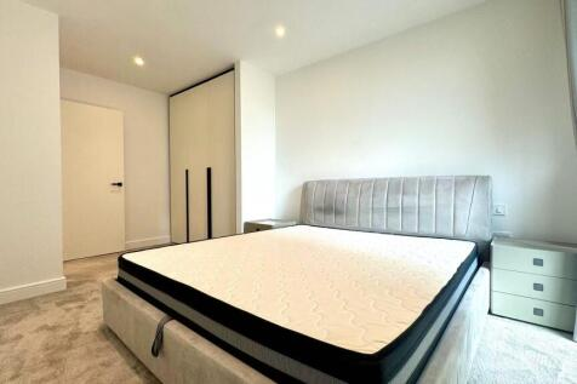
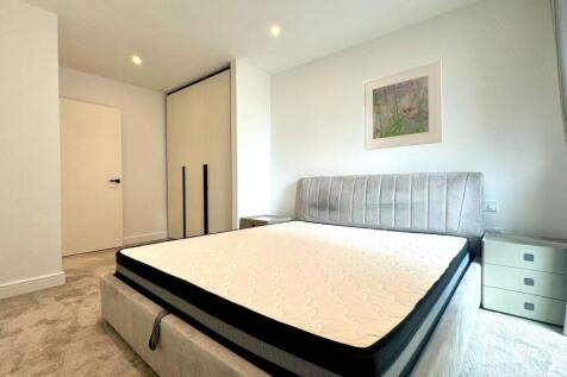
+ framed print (398, 109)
